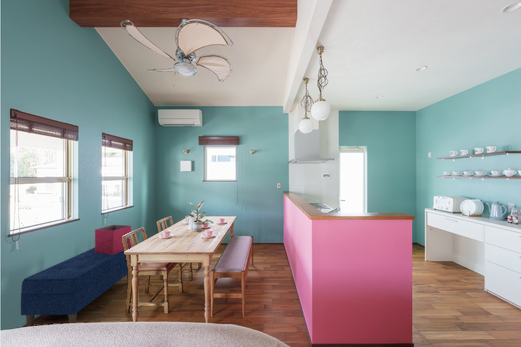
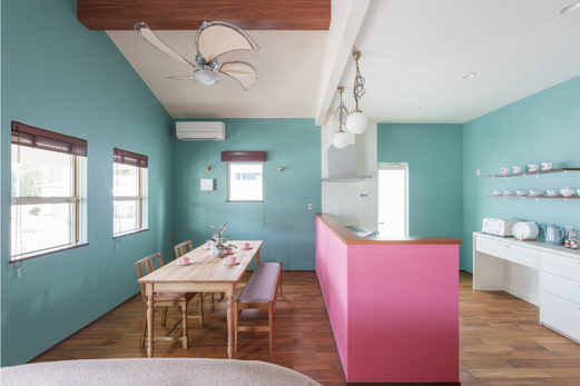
- storage bin (113, 238)
- bench (89, 279)
